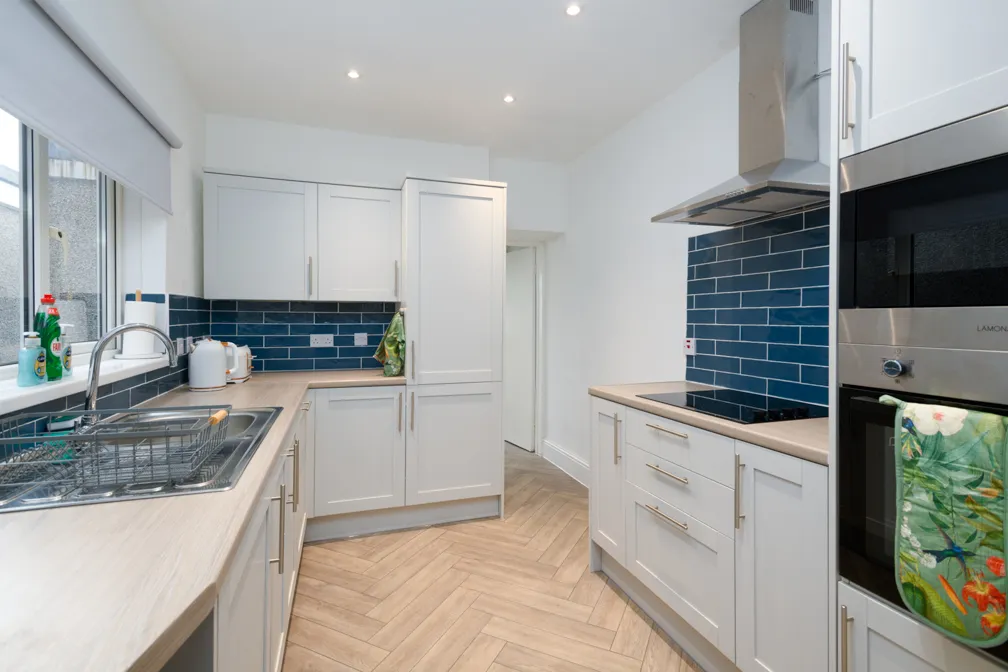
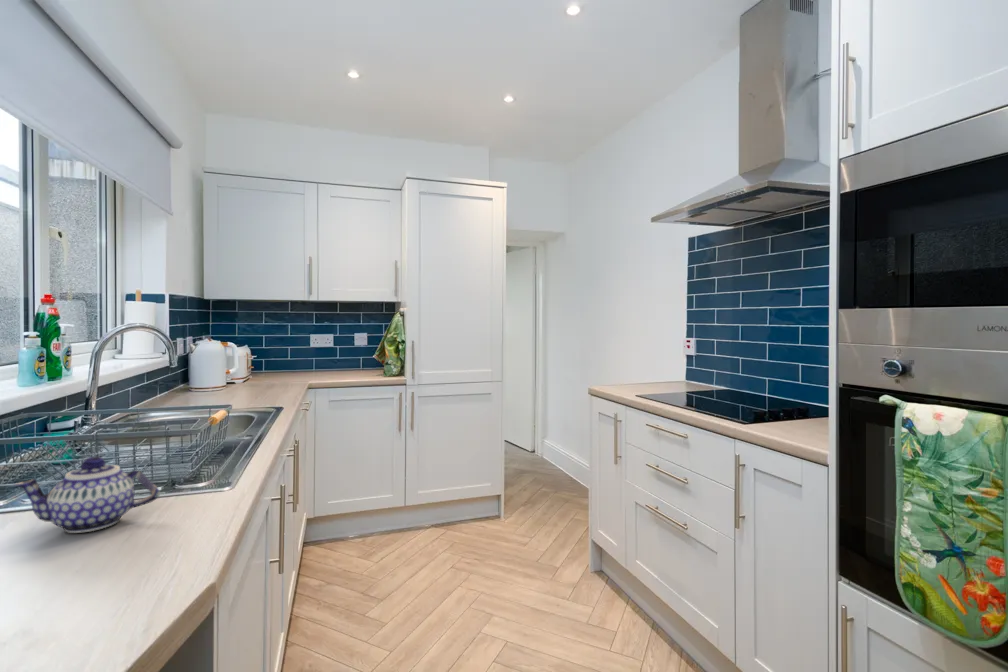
+ teapot (91, 490)
